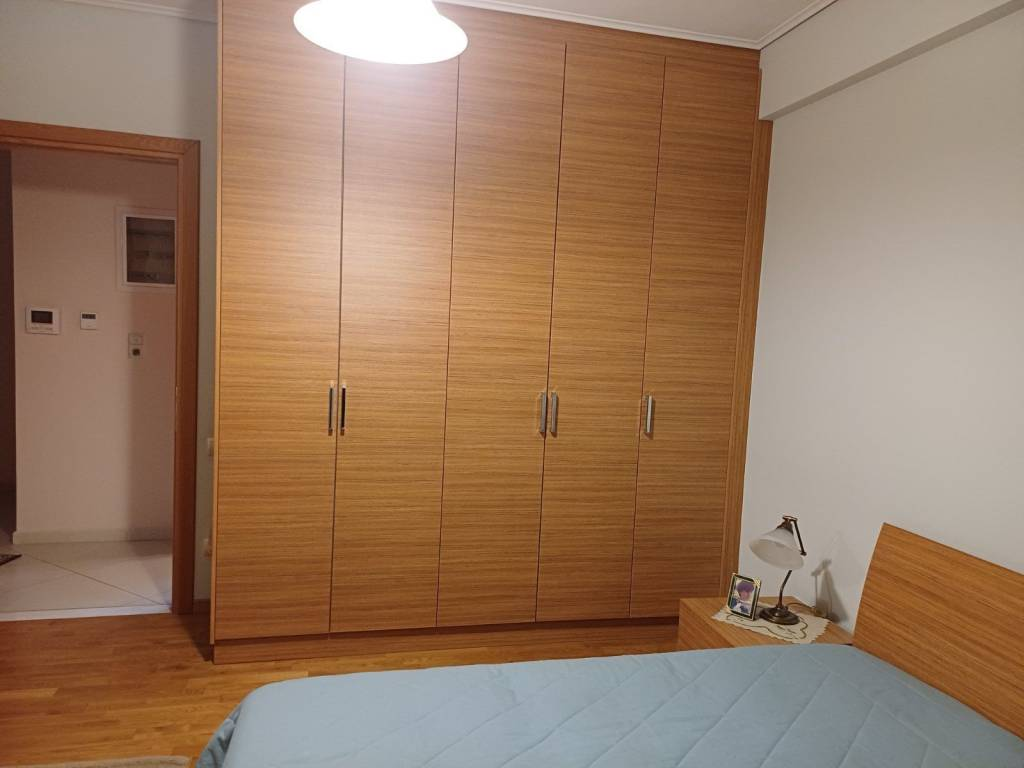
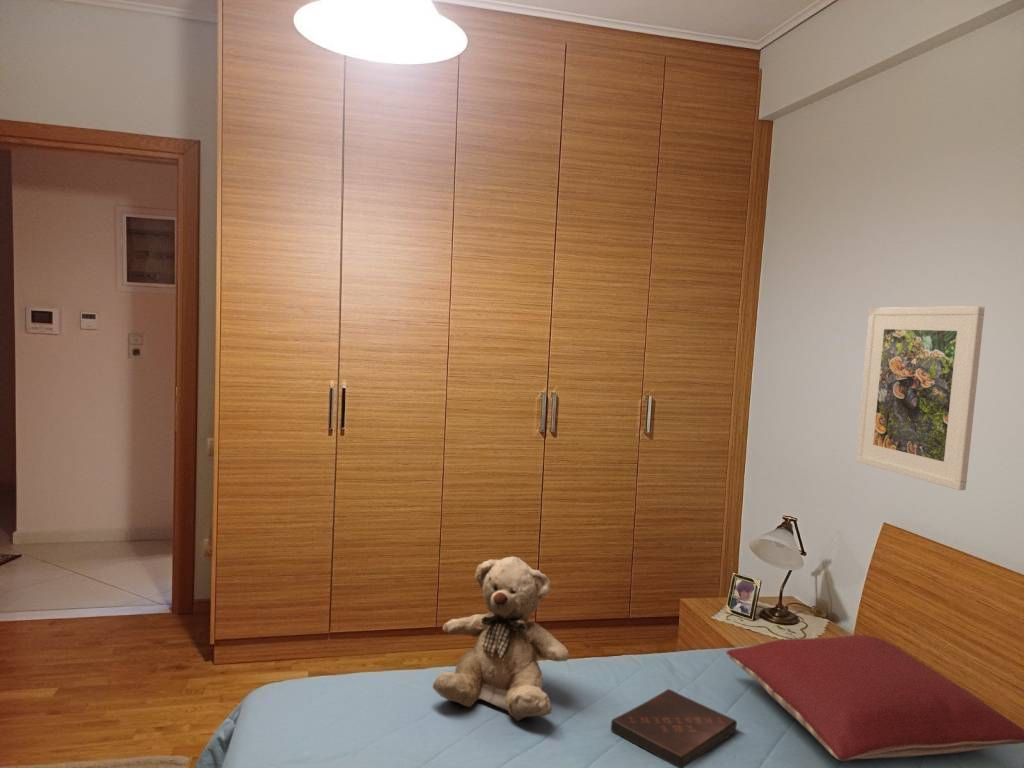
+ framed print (913, 391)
+ pillow (864, 691)
+ teddy bear (502, 635)
+ book (674, 726)
